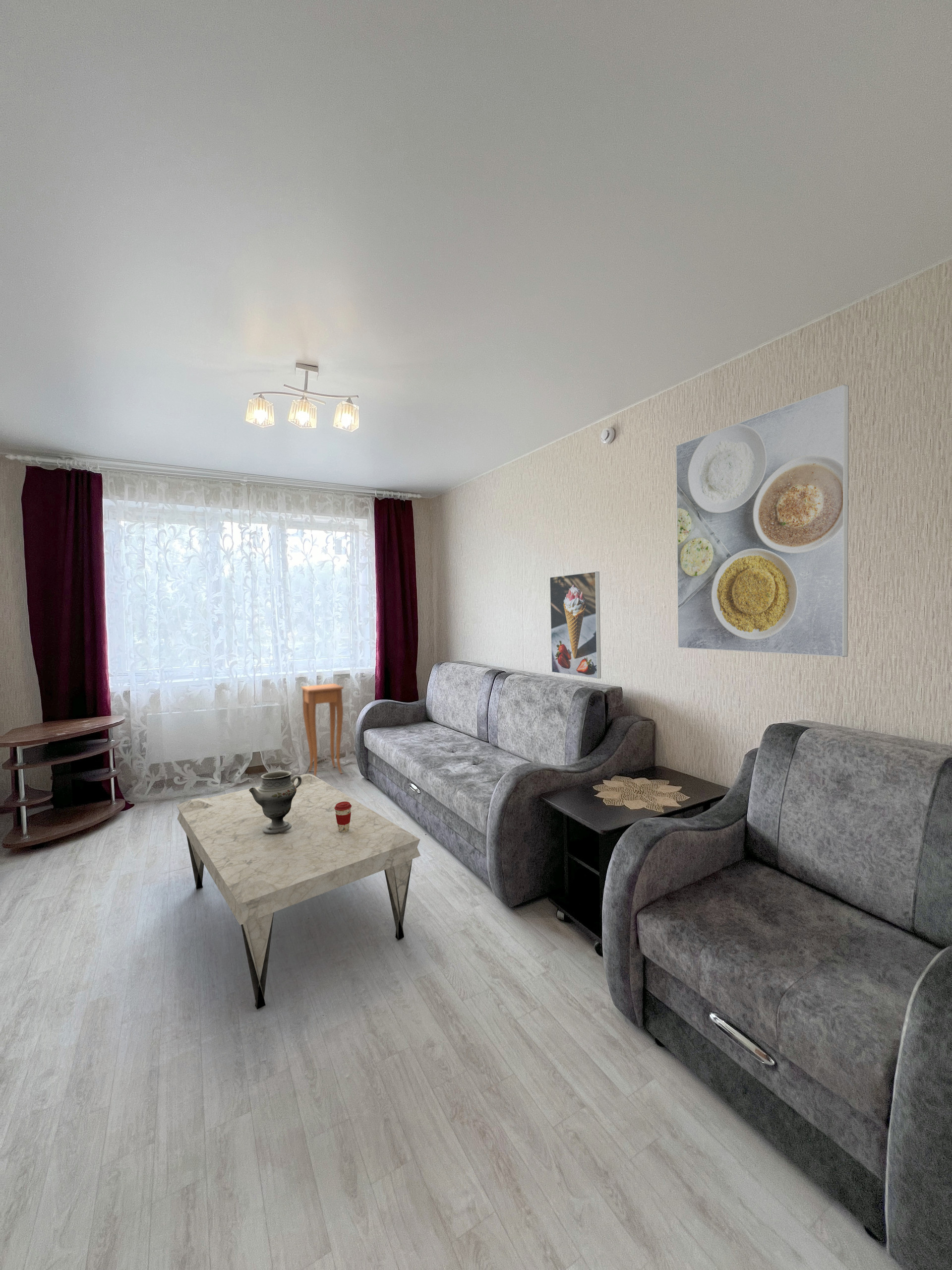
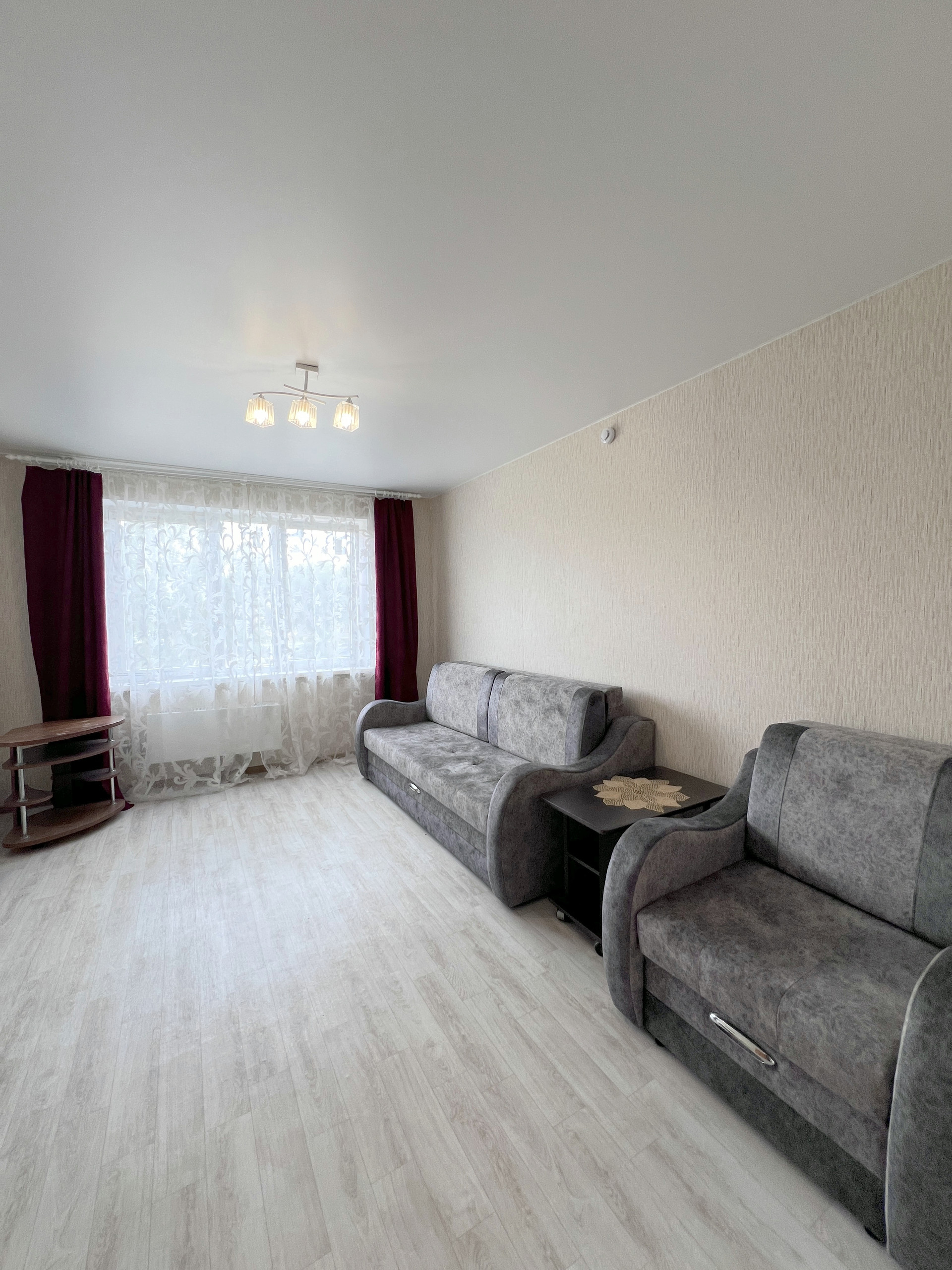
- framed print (750, 537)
- decorative vase (276, 802)
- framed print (574, 625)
- coffee cup (343, 817)
- side table (330, 730)
- coffee table (288, 862)
